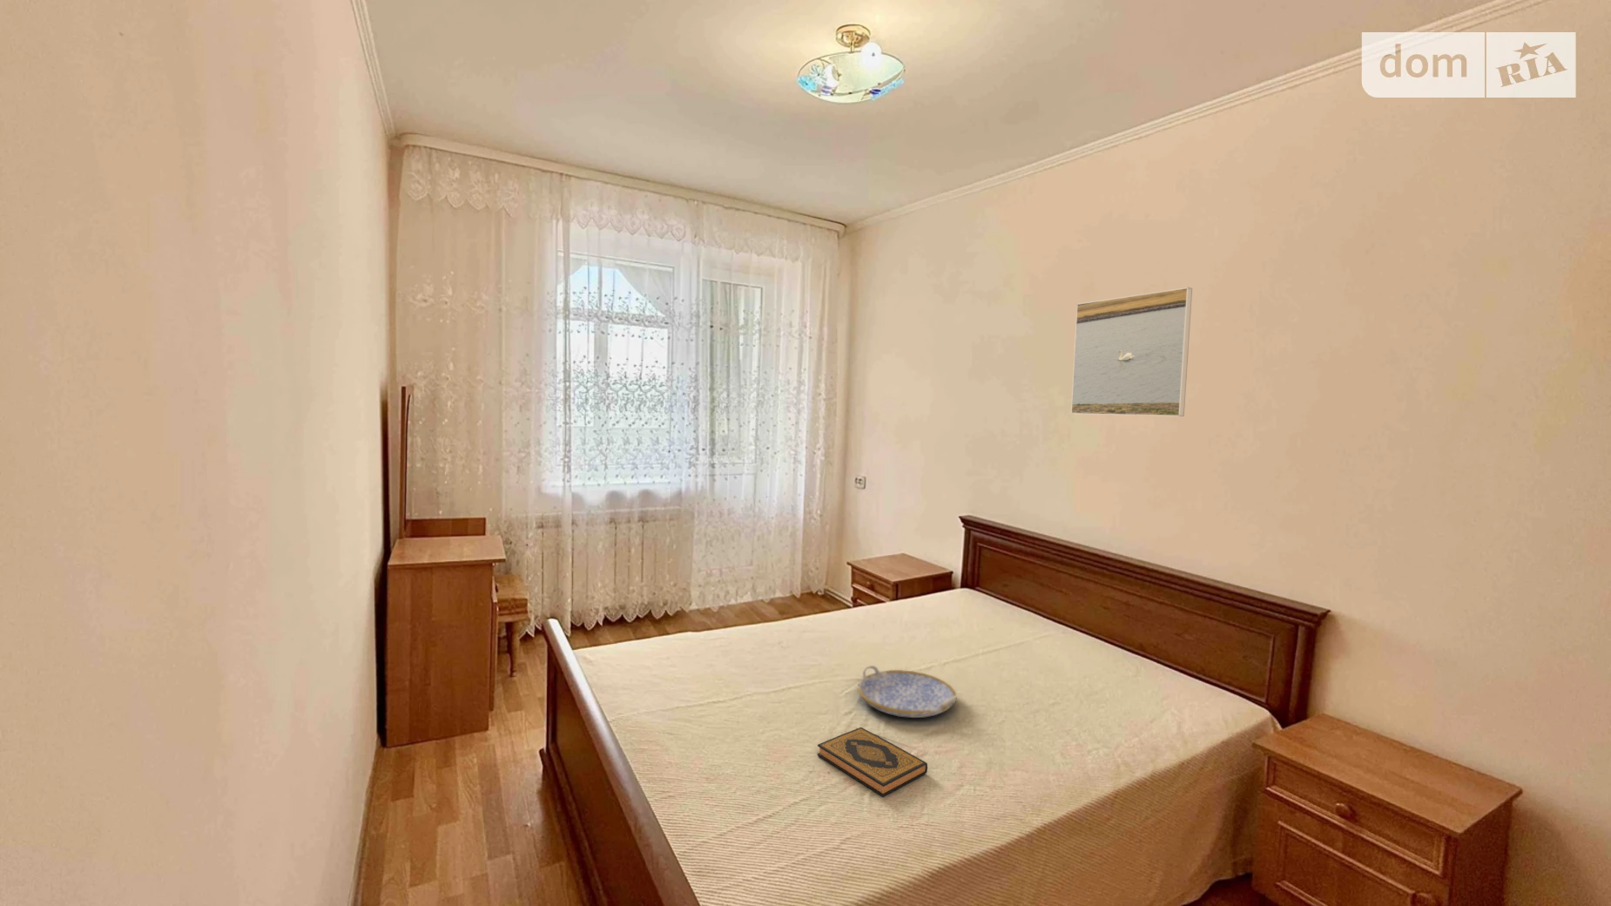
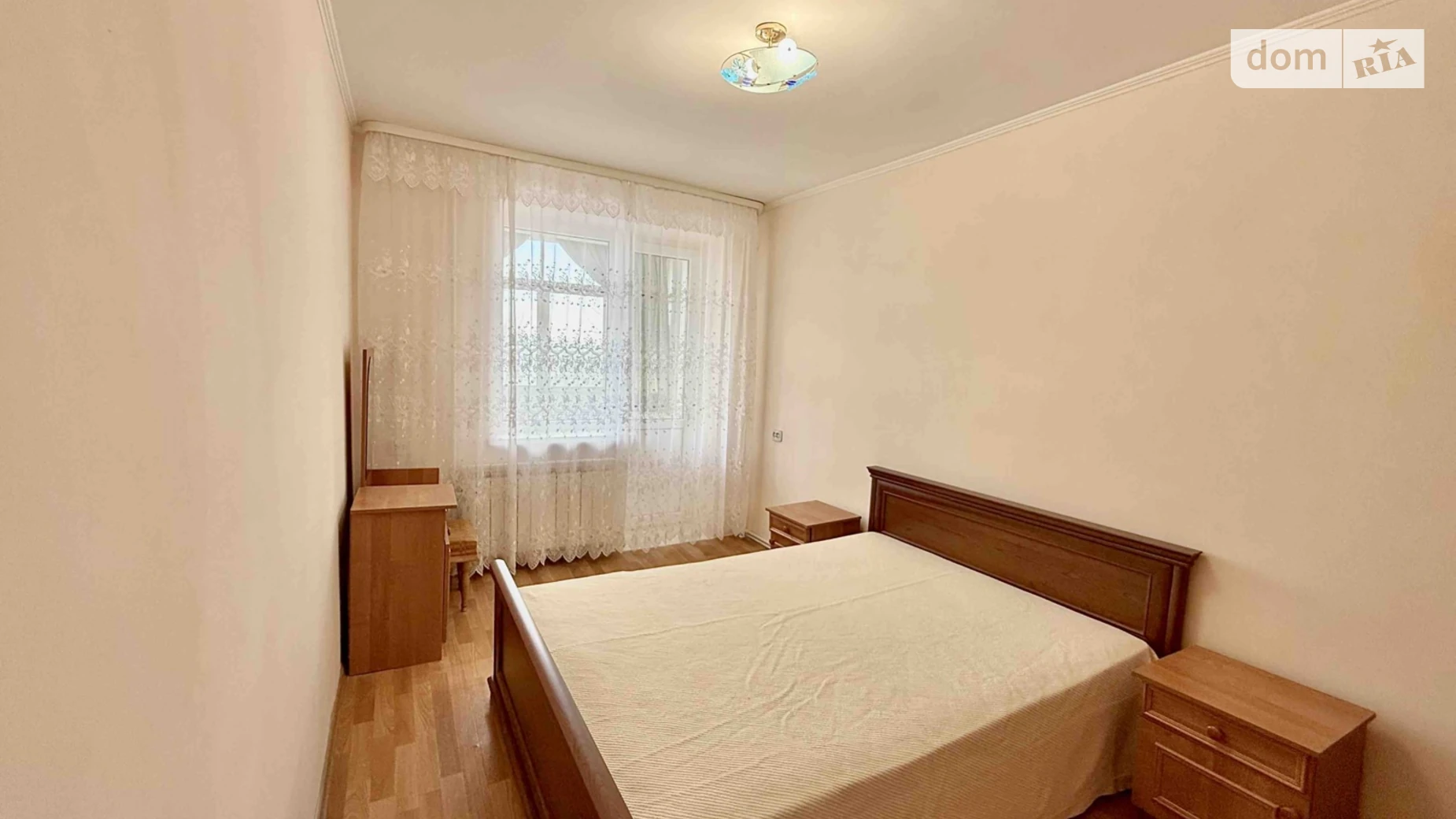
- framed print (1126, 355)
- serving tray (906, 690)
- hardback book (871, 758)
